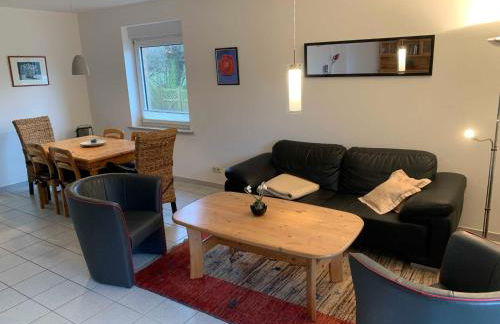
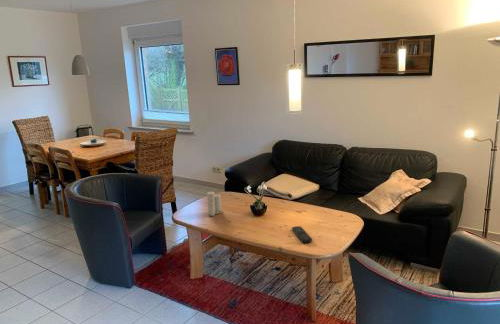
+ remote control (301, 233)
+ candle (213, 201)
